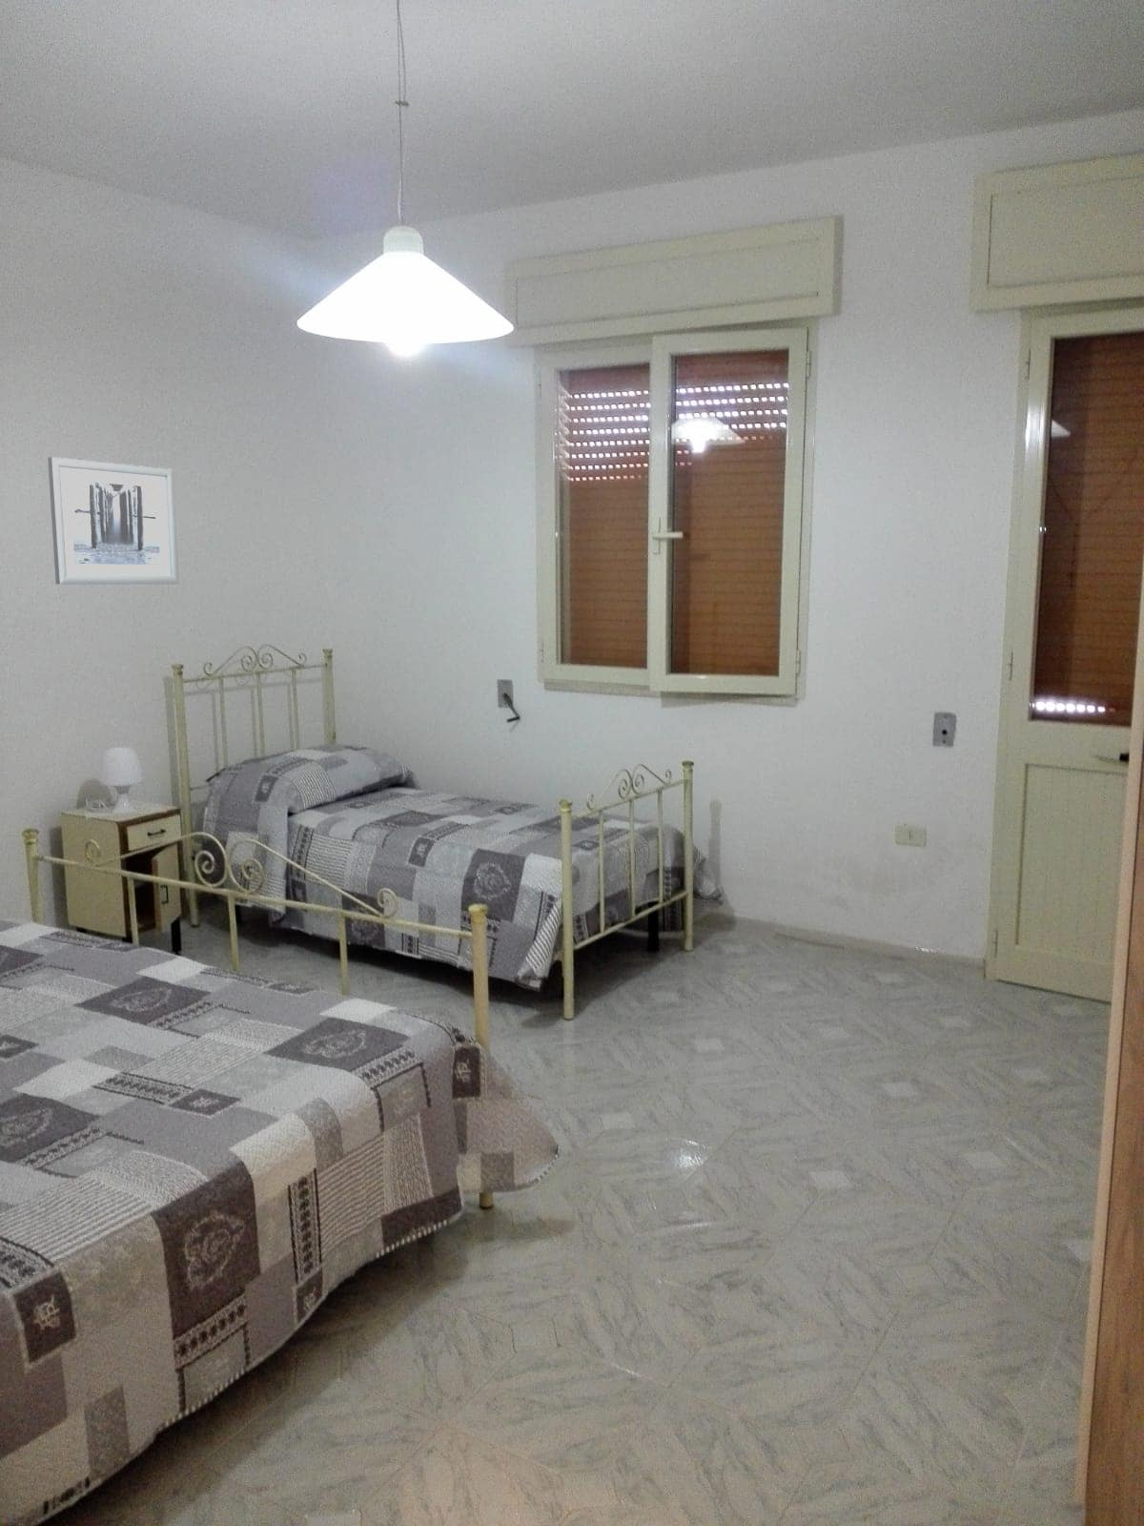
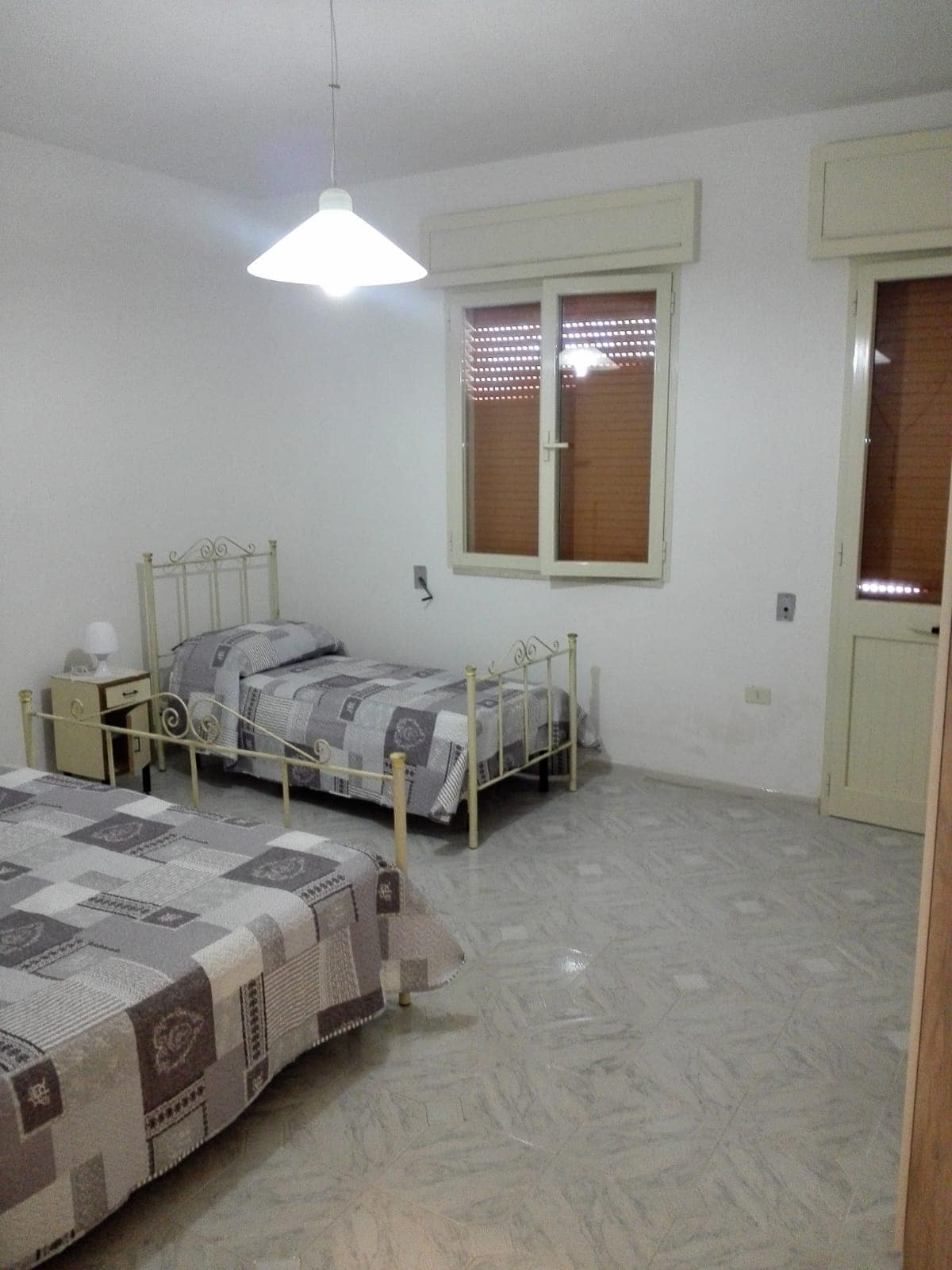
- wall art (117, 524)
